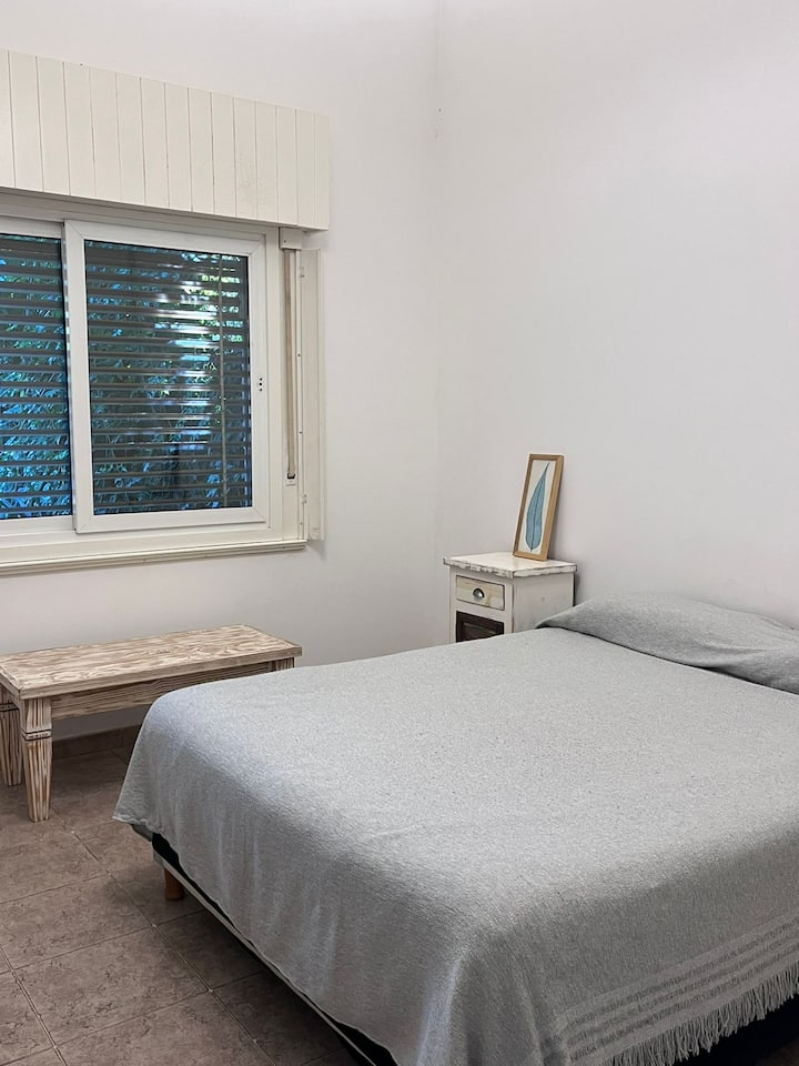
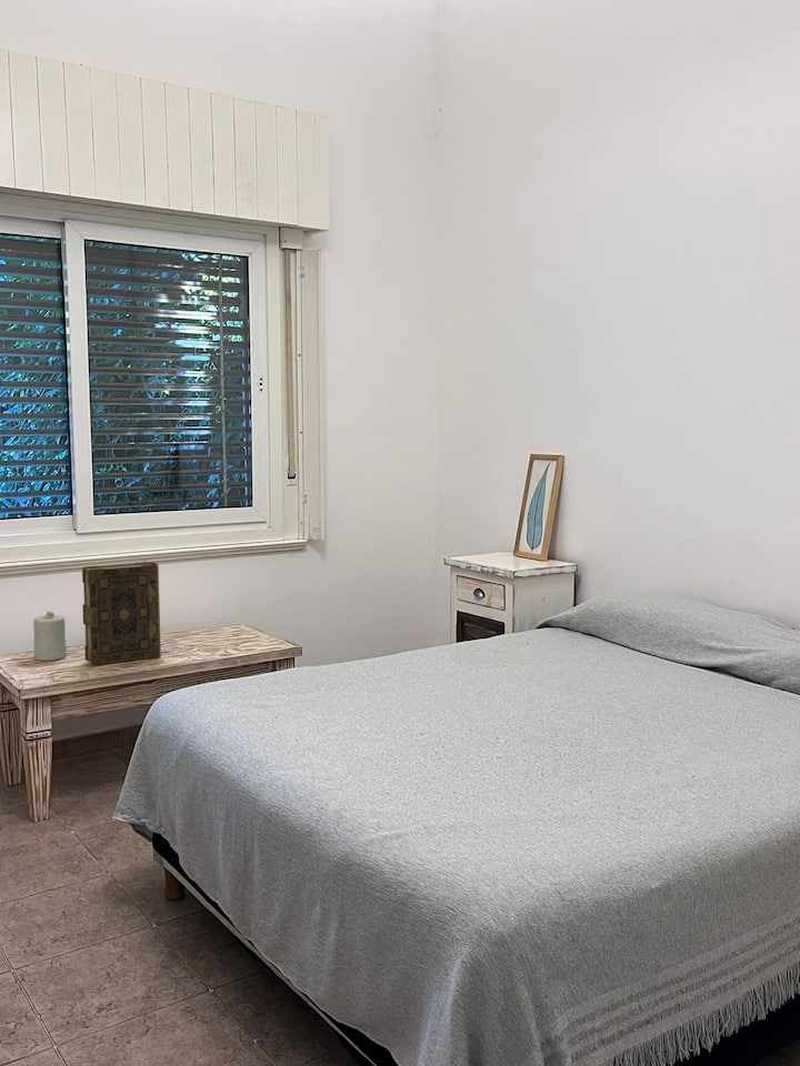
+ book (122, 612)
+ candle (49, 633)
